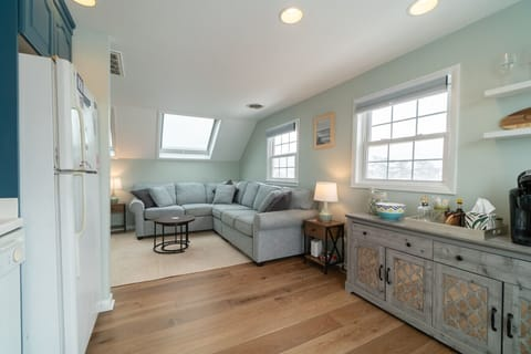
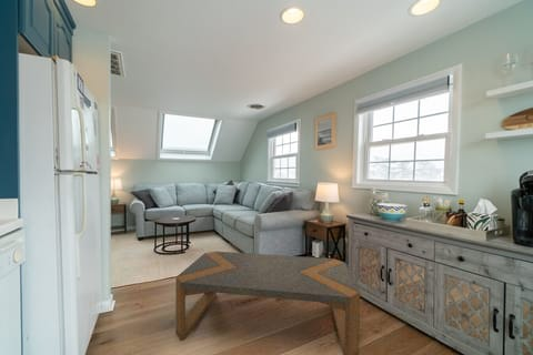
+ coffee table (266, 294)
